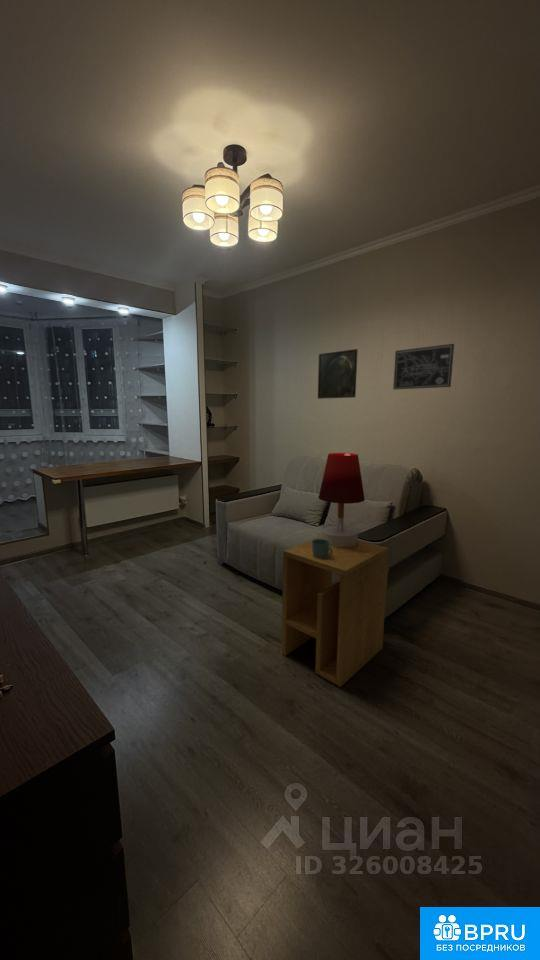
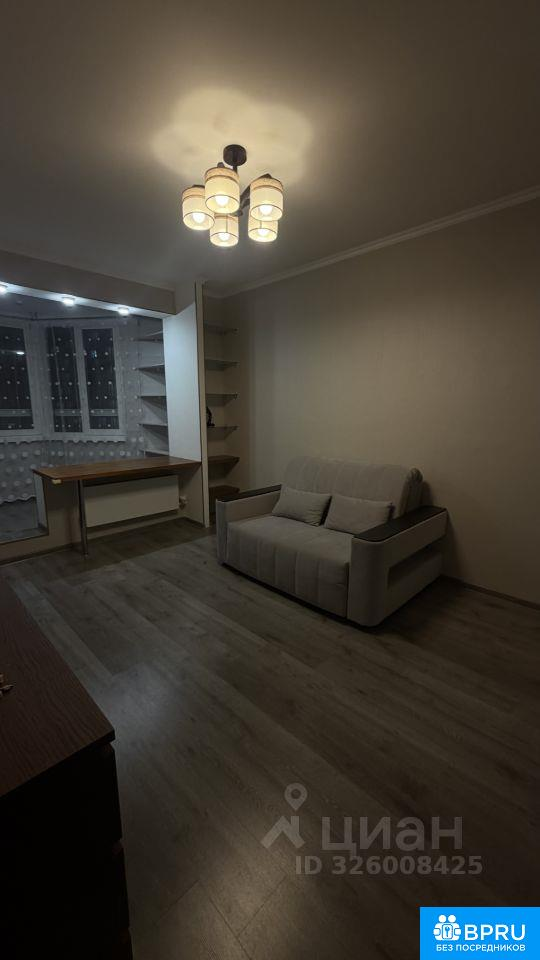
- side table (334, 601)
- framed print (336, 375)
- table lamp (341, 498)
- wall art (421, 368)
- mug (322, 549)
